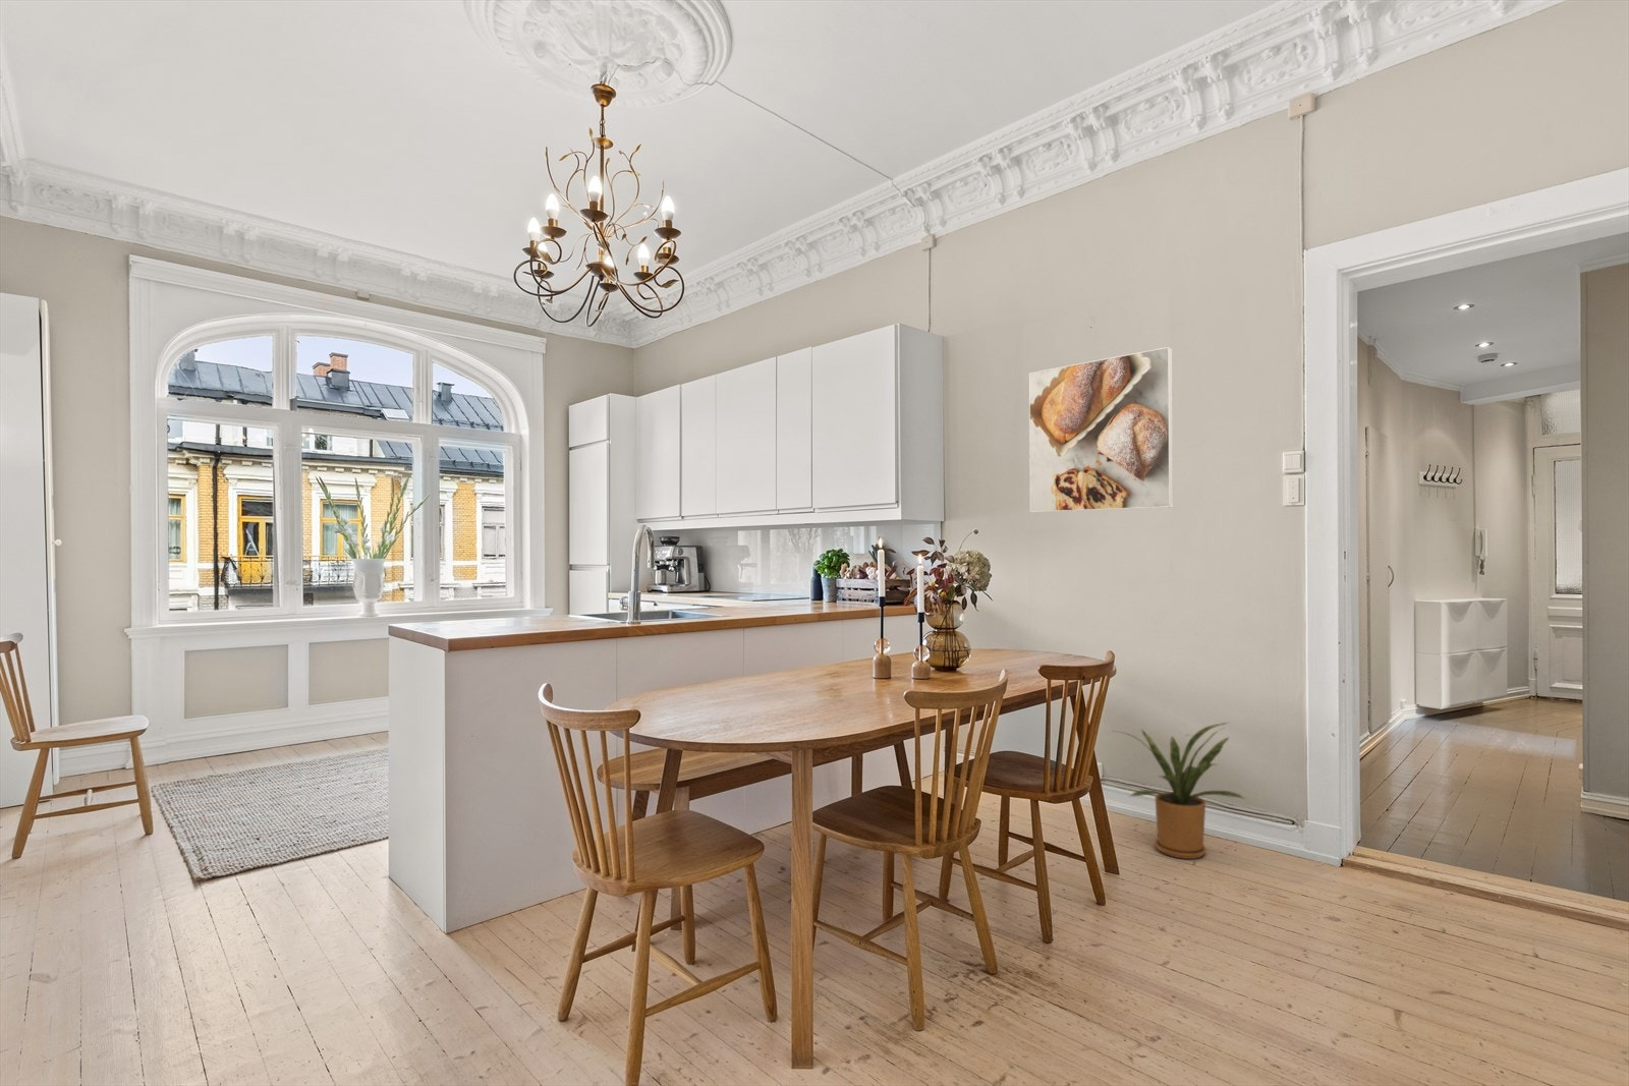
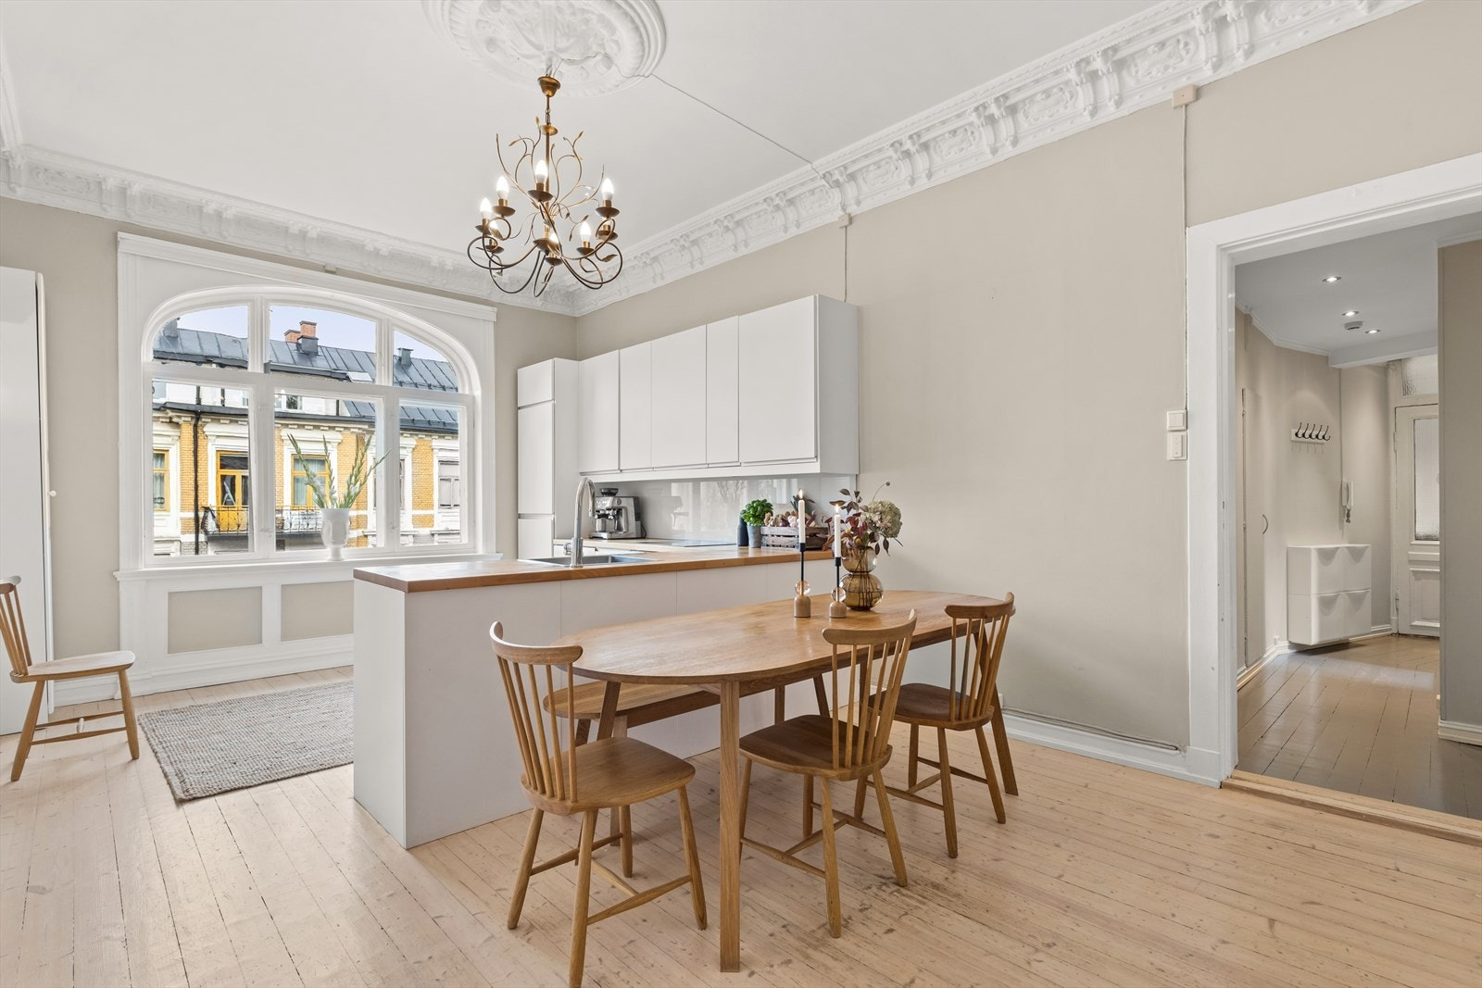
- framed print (1096, 435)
- house plant (1181, 783)
